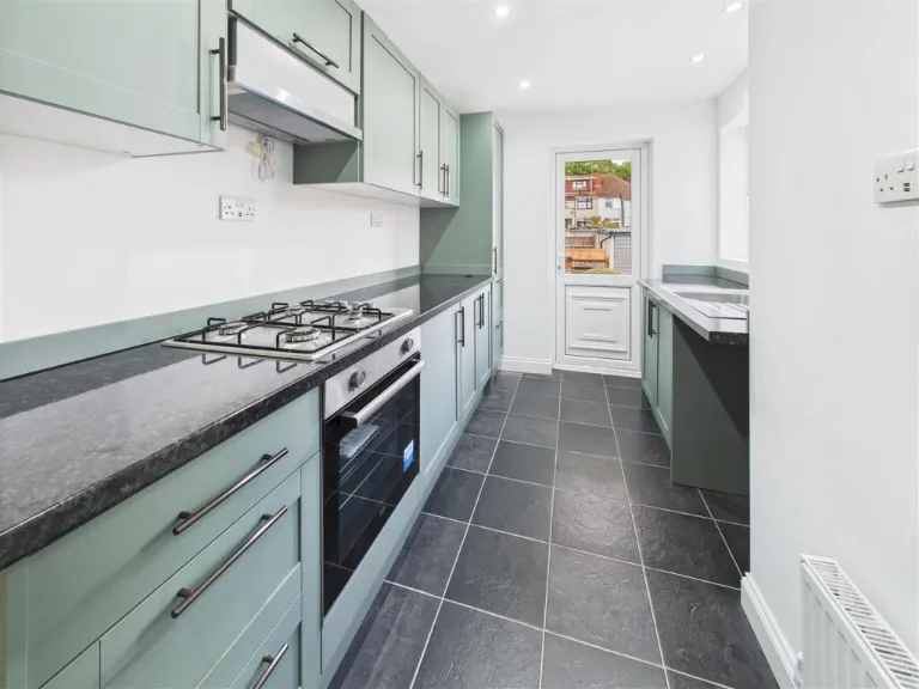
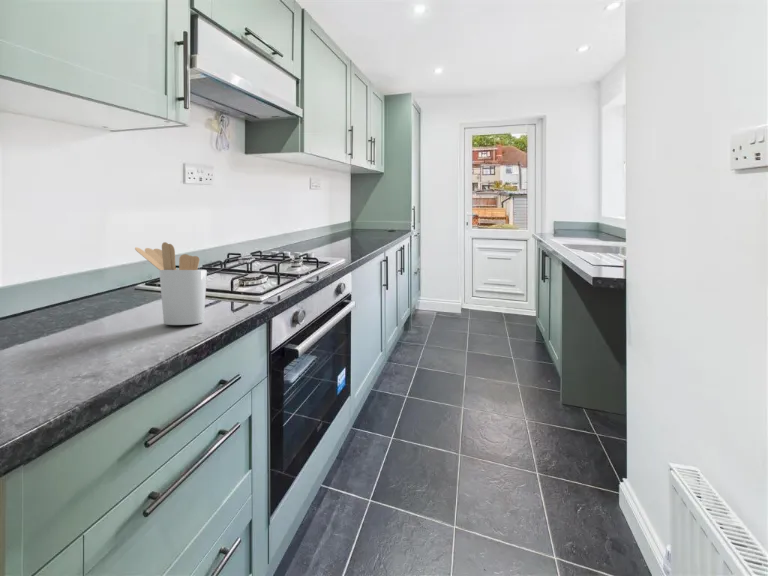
+ utensil holder (173, 283)
